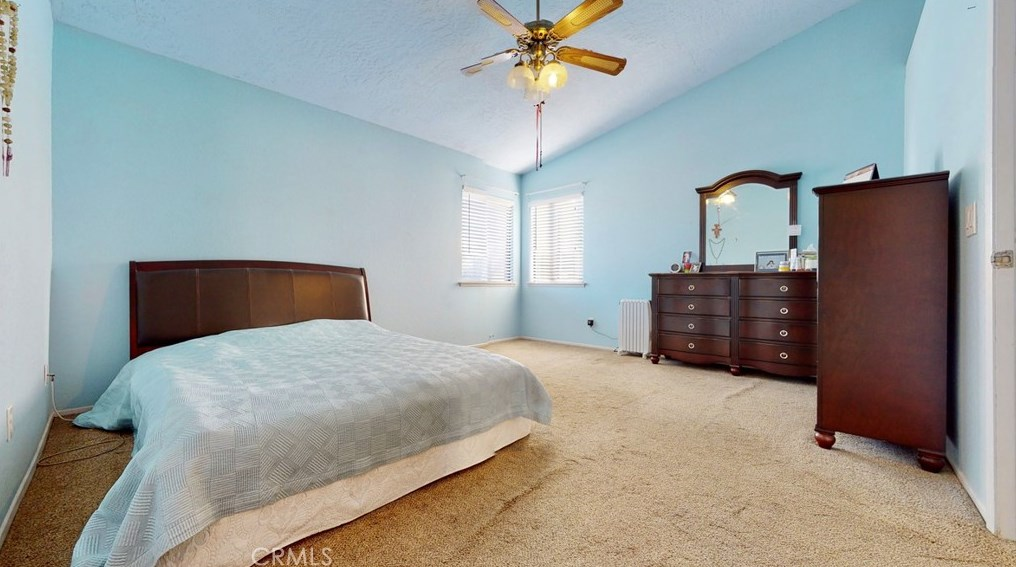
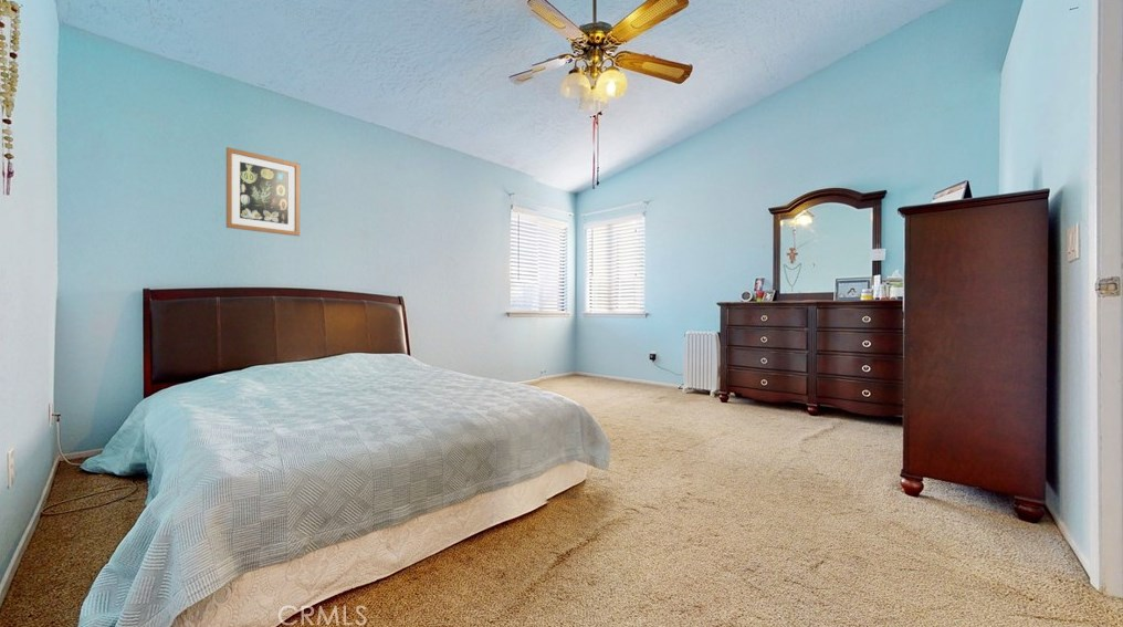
+ wall art (264, 194)
